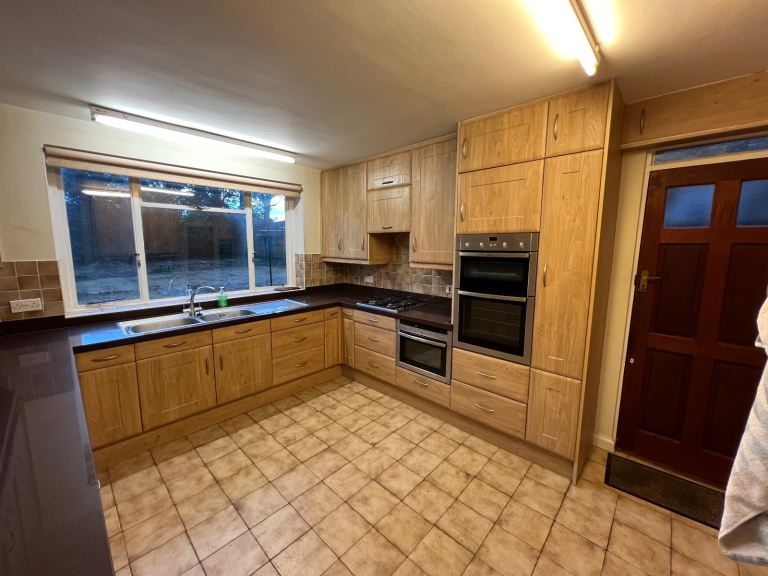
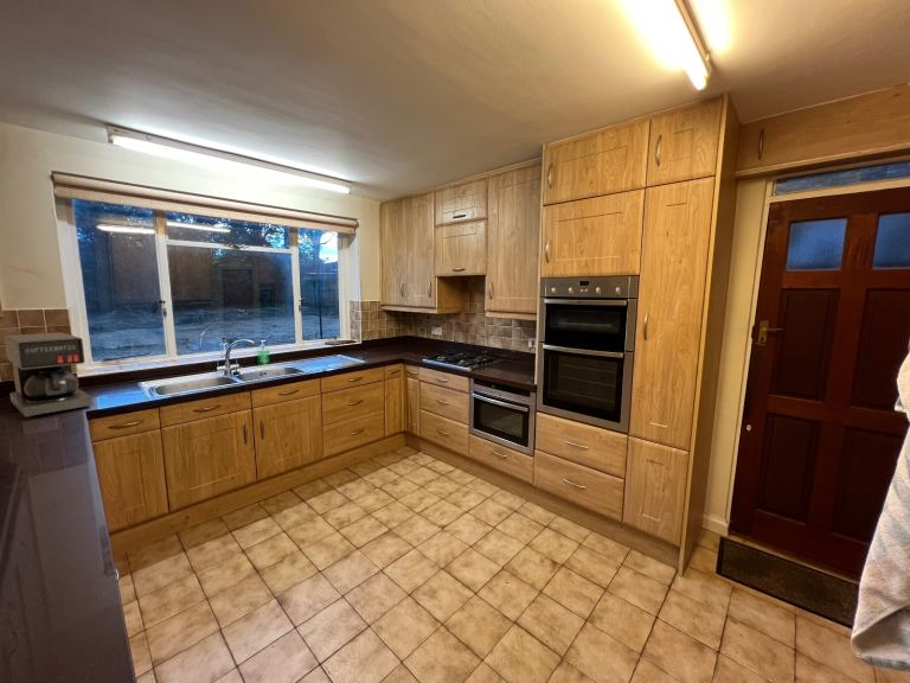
+ coffee maker (46, 371)
